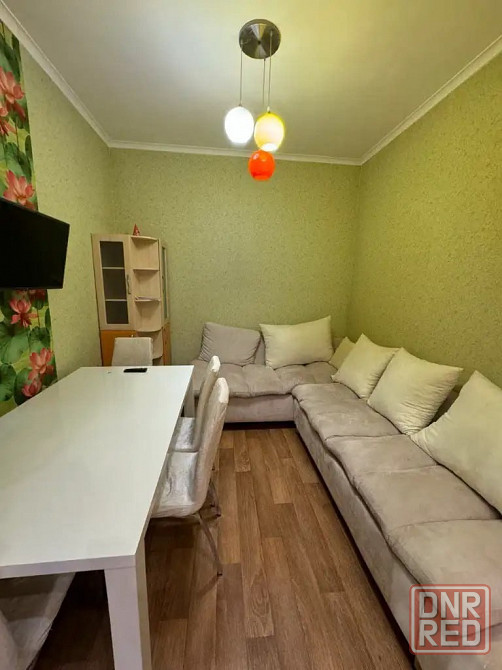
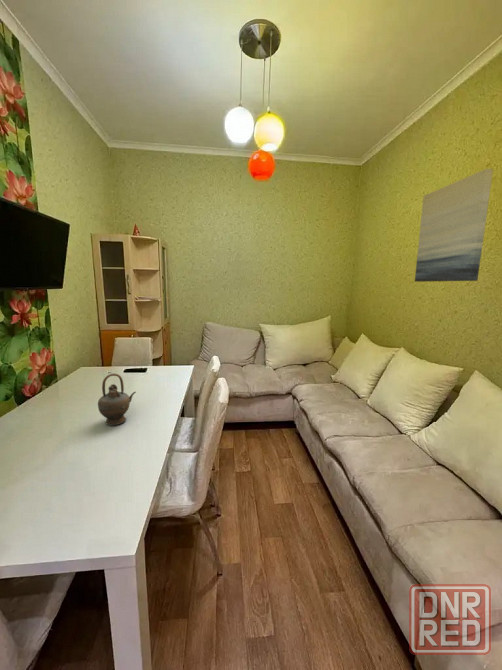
+ wall art (447, 234)
+ teapot (117, 397)
